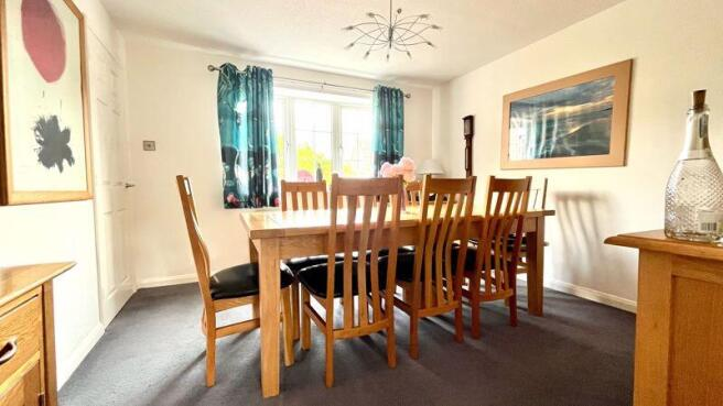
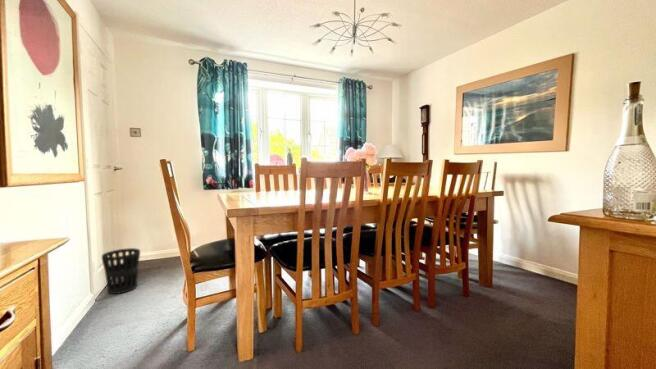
+ wastebasket (122, 270)
